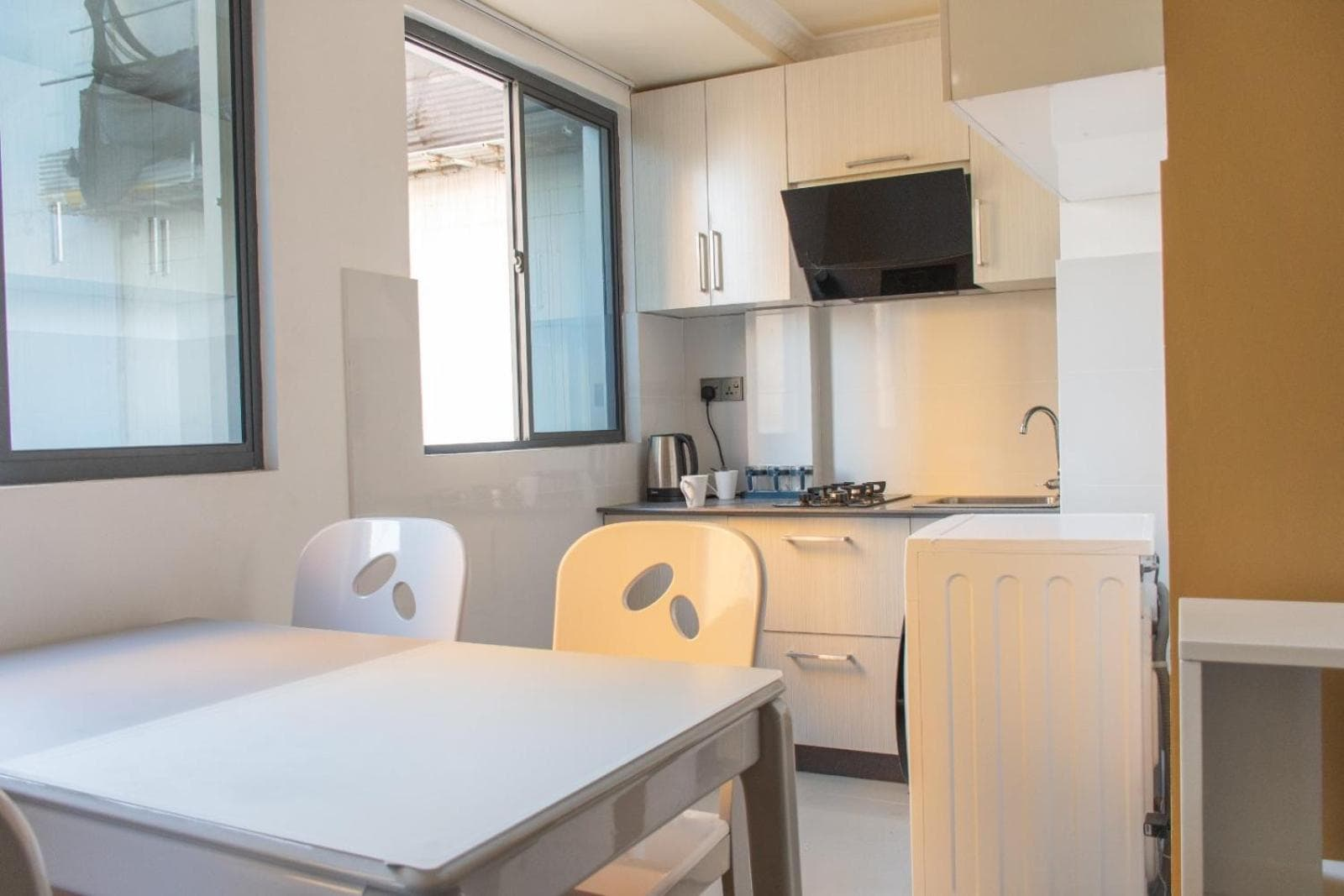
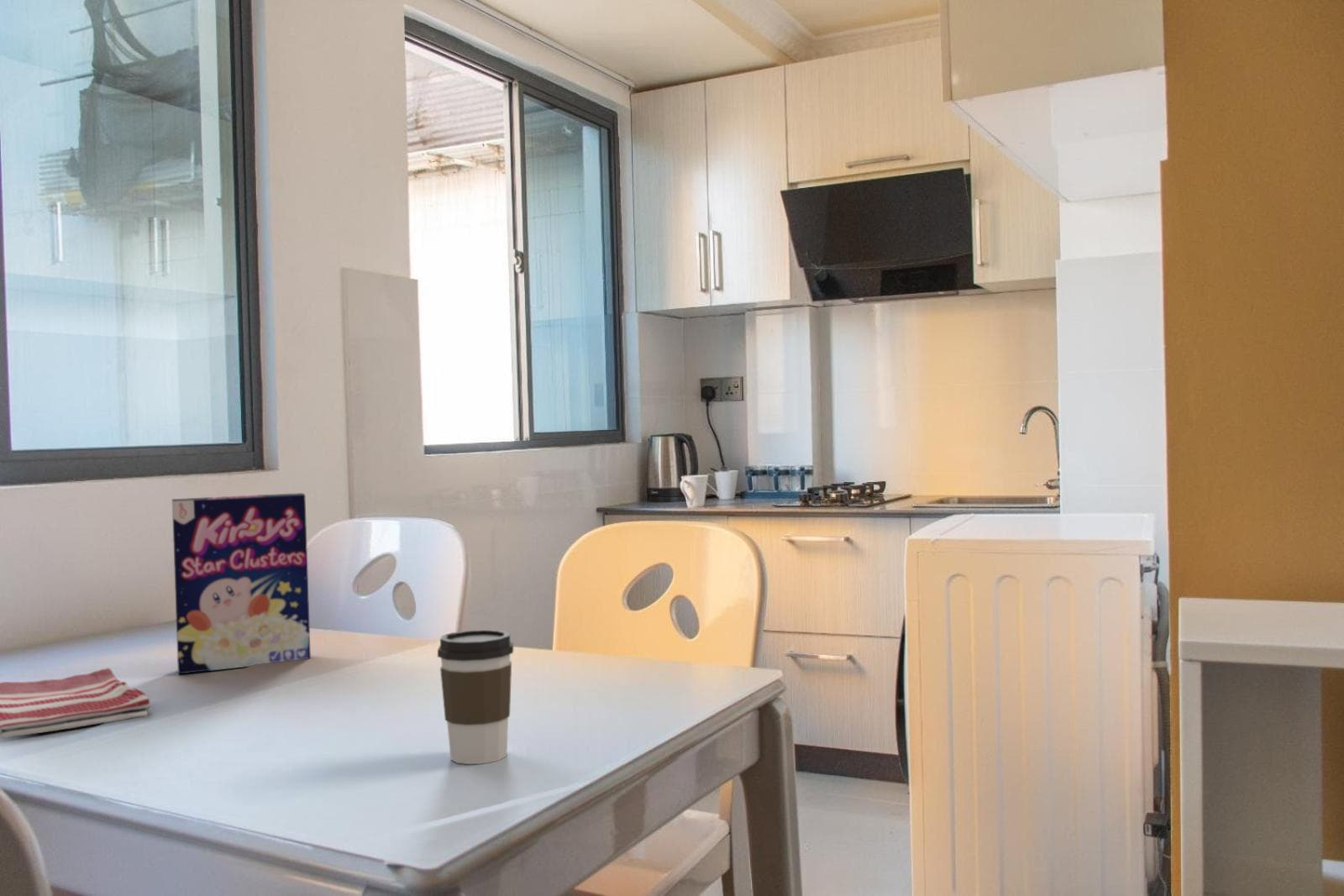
+ dish towel (57, 700)
+ cereal box (242, 579)
+ coffee cup (477, 695)
